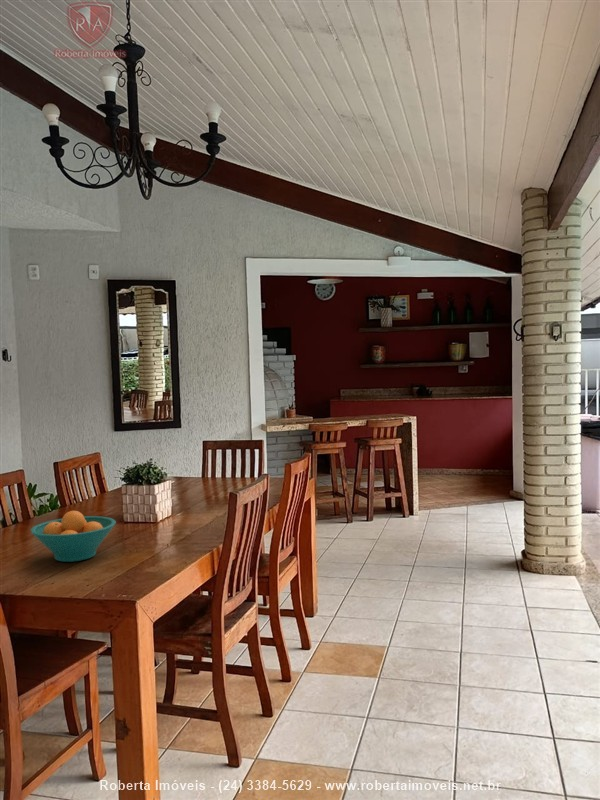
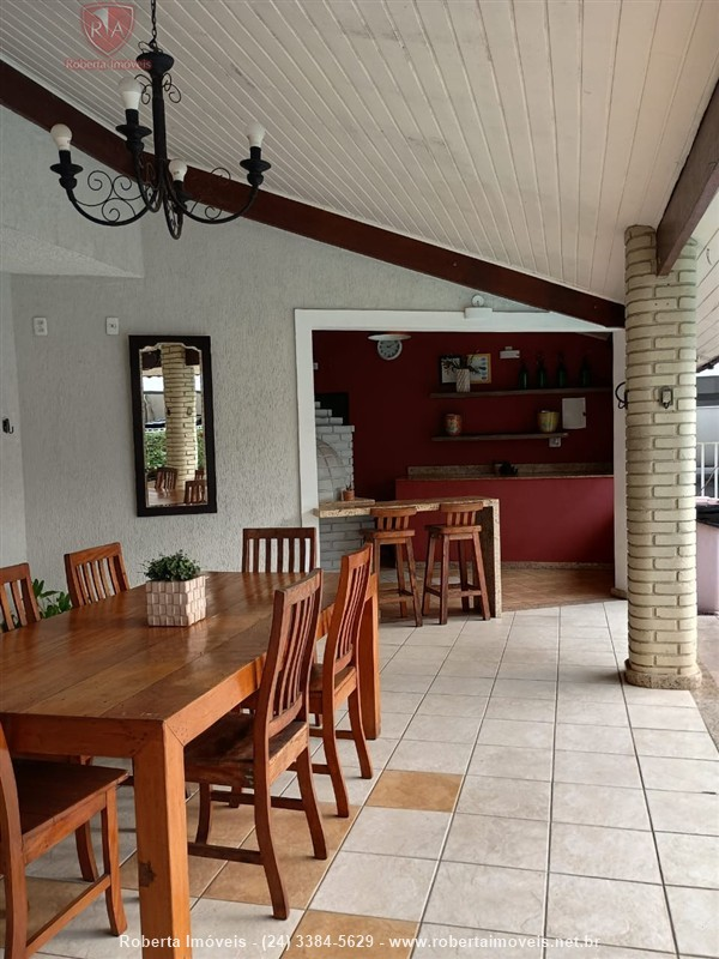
- fruit bowl (74, 533)
